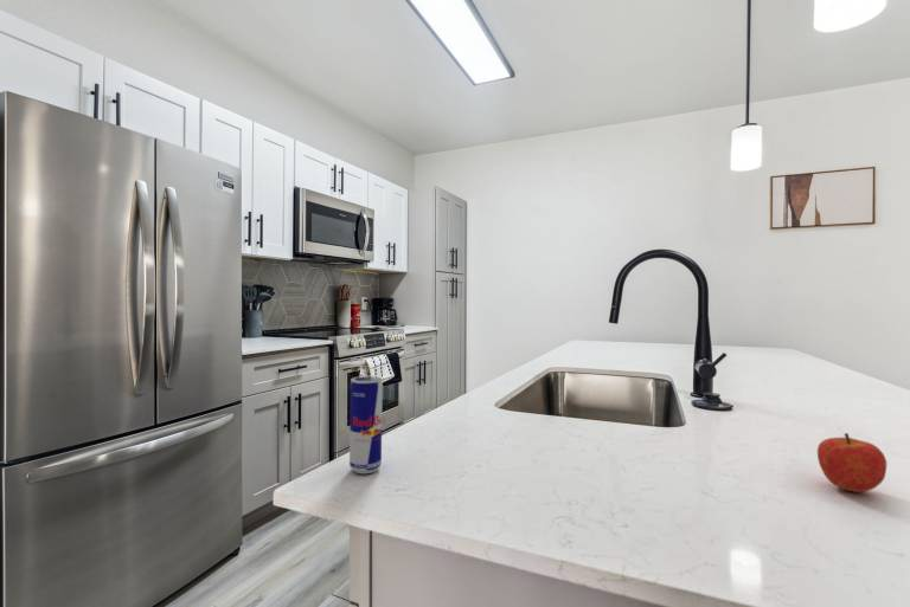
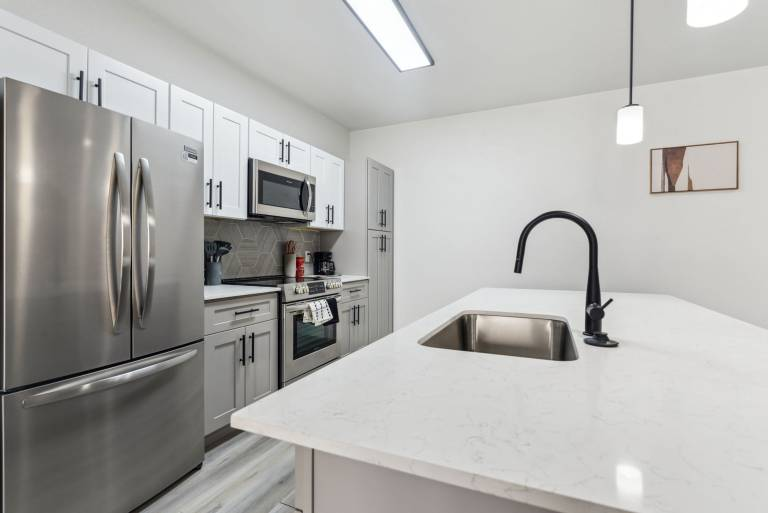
- fruit (850, 461)
- beverage can (365, 422)
